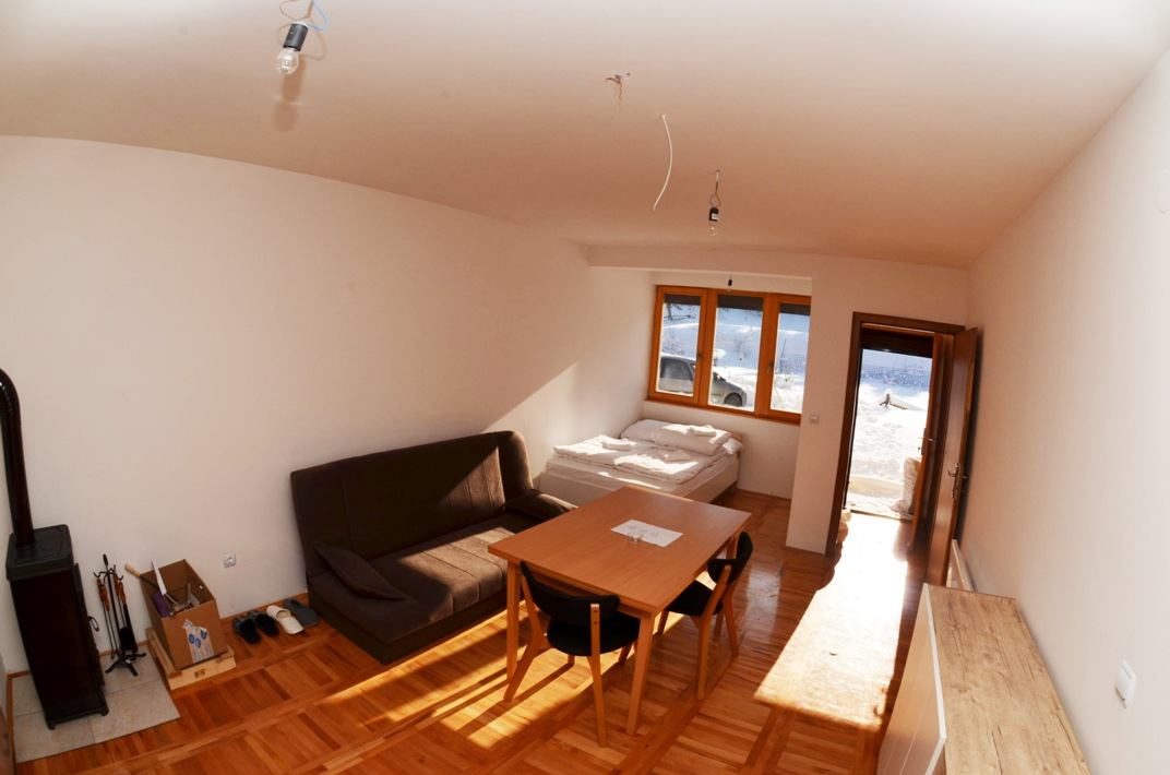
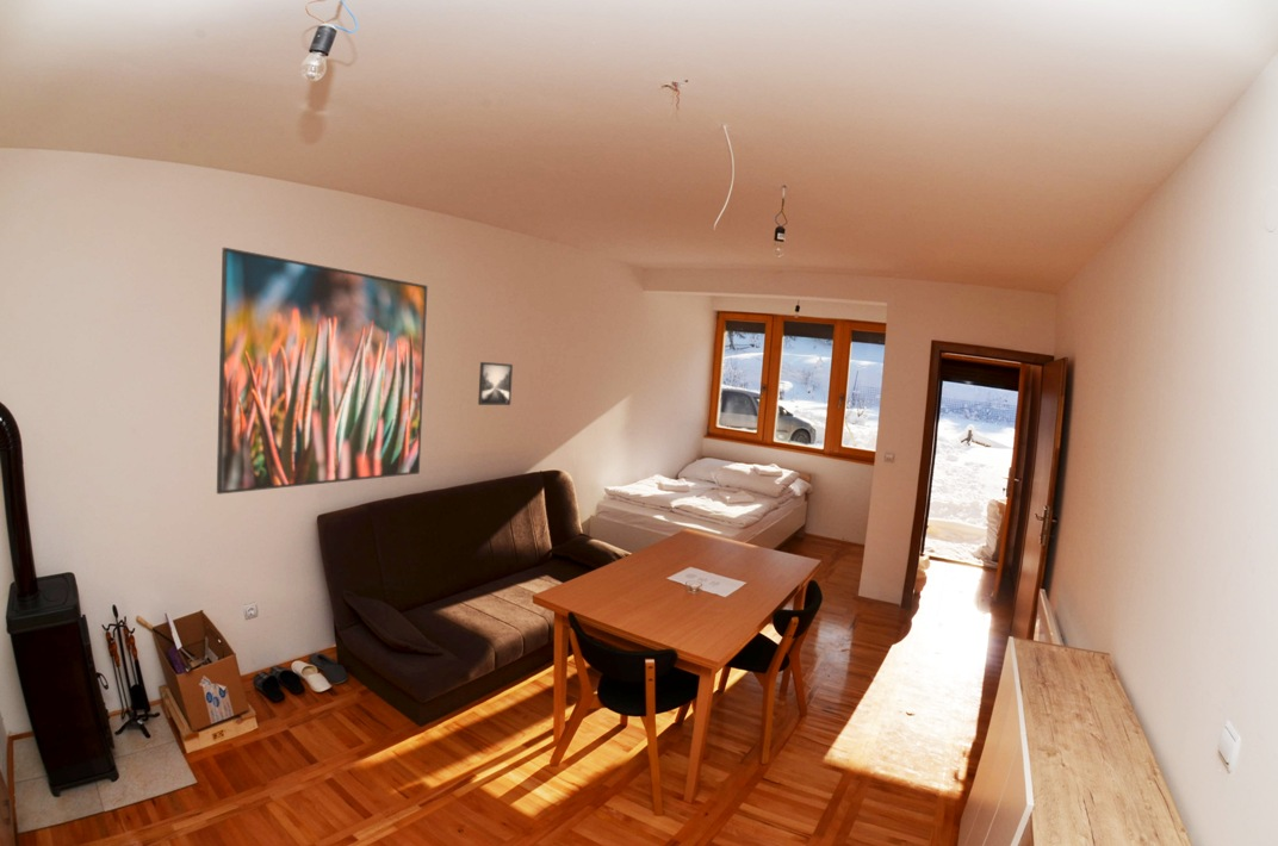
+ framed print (335, 377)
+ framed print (495, 384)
